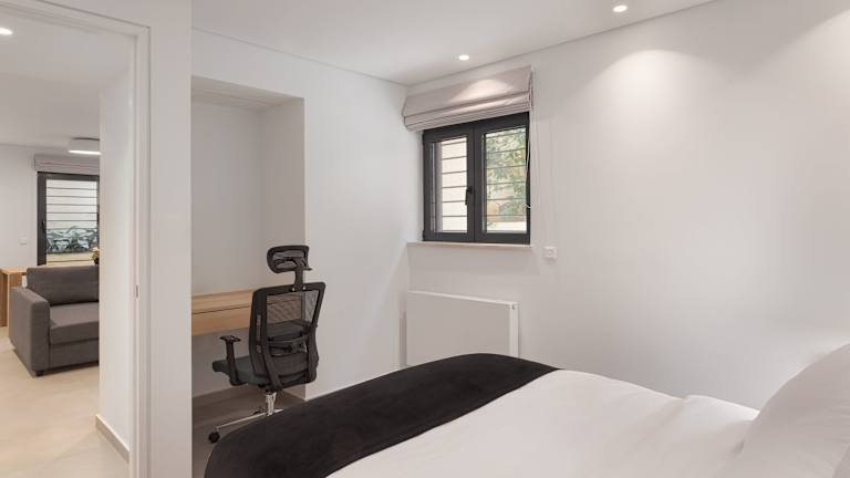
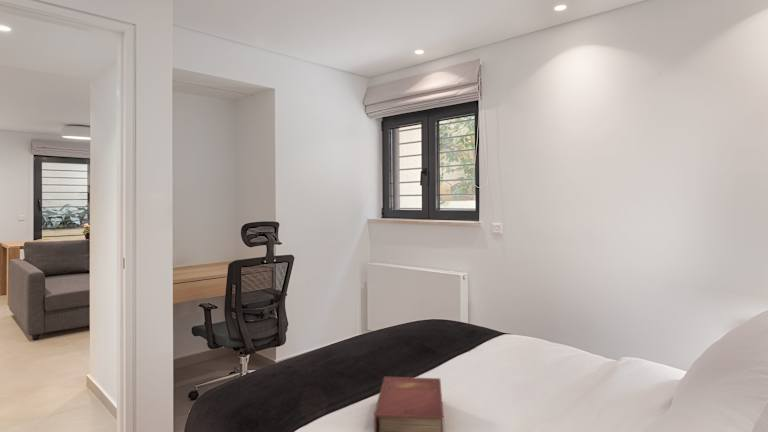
+ book (410, 406)
